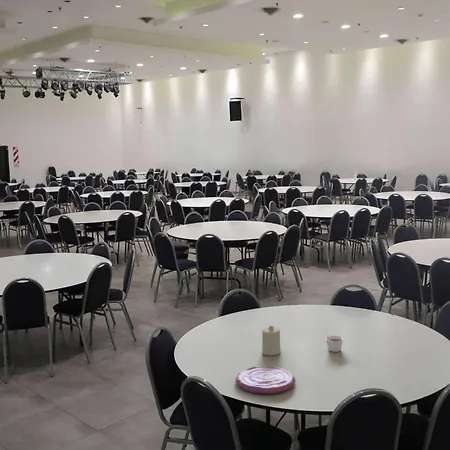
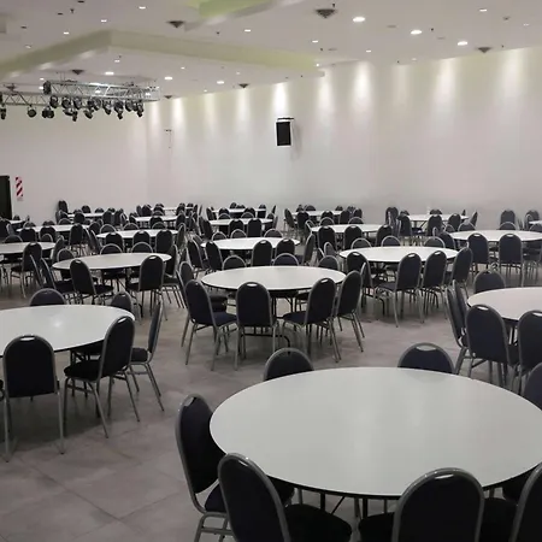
- plate (265, 379)
- candle (334, 344)
- candle (271, 338)
